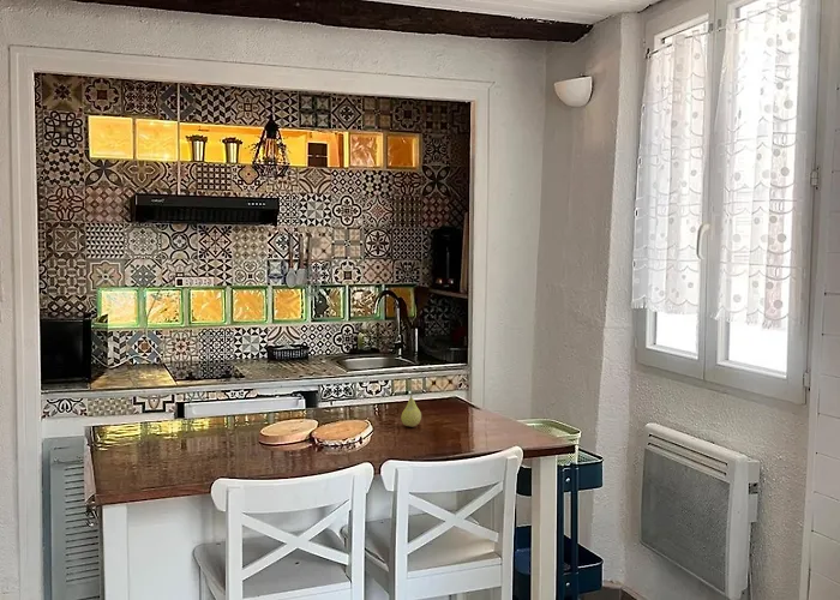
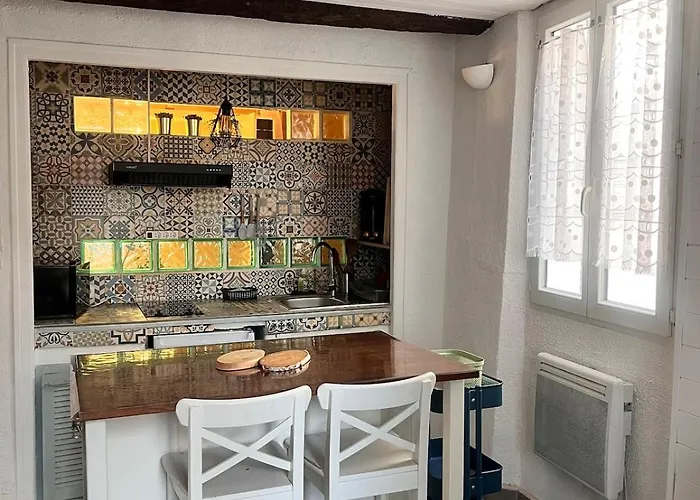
- fruit (410, 409)
